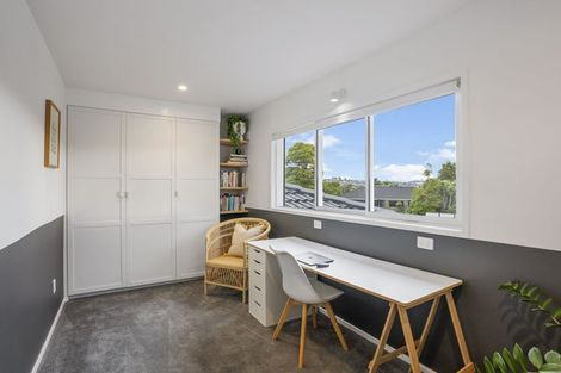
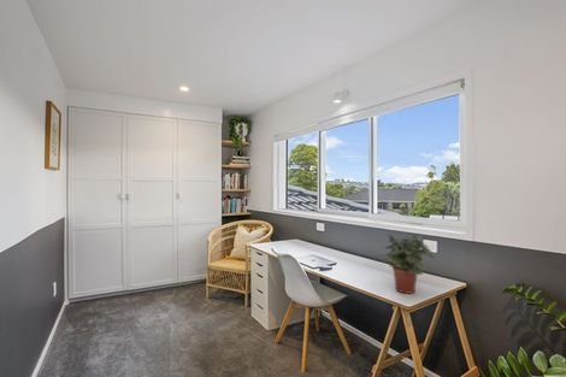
+ potted plant (405, 261)
